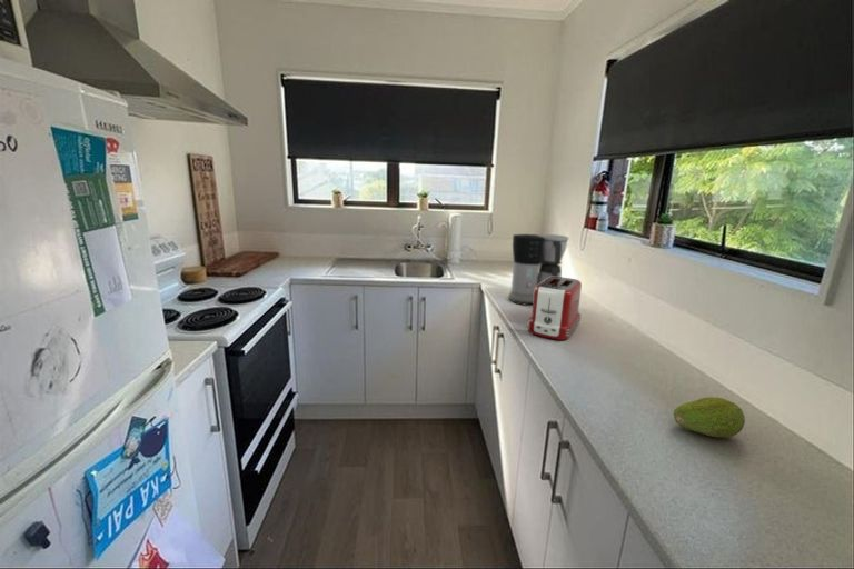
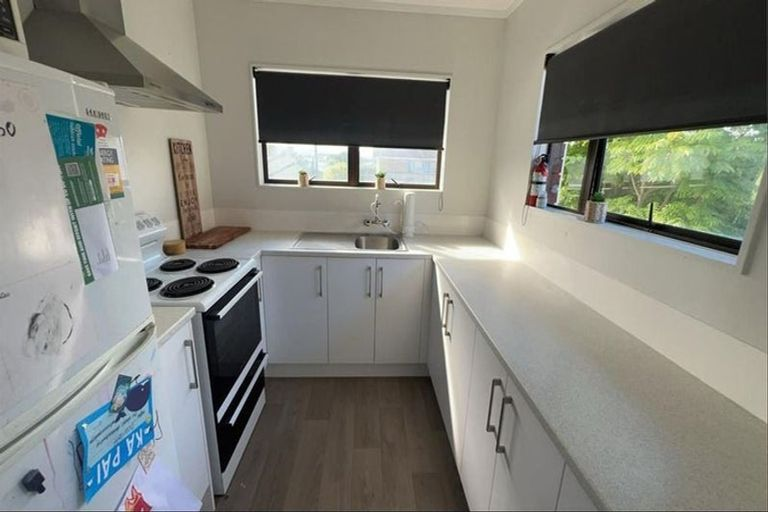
- fruit (709, 416)
- toaster (556, 305)
- coffee maker (537, 269)
